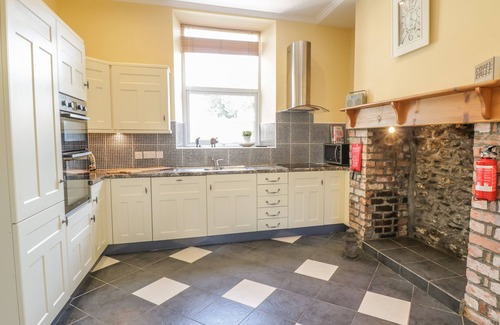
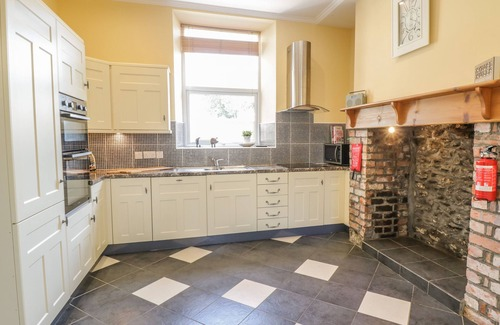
- lantern (351, 243)
